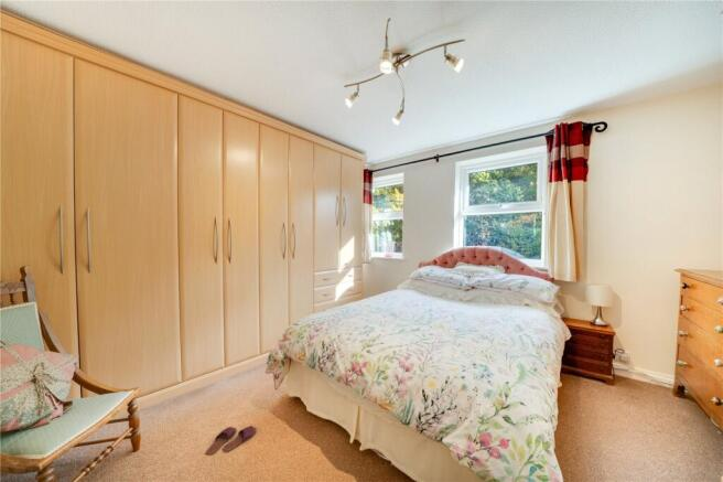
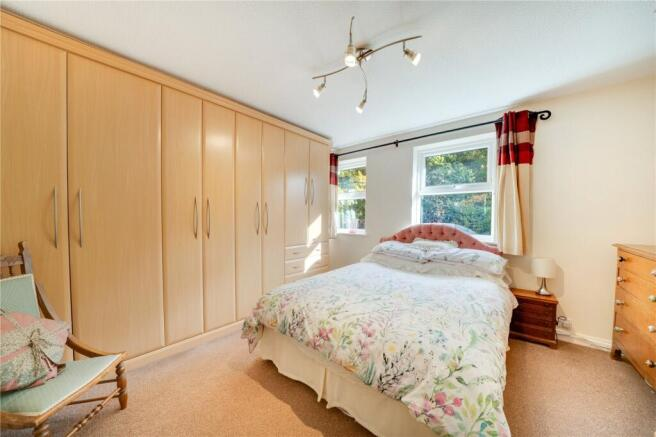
- slippers (230, 436)
